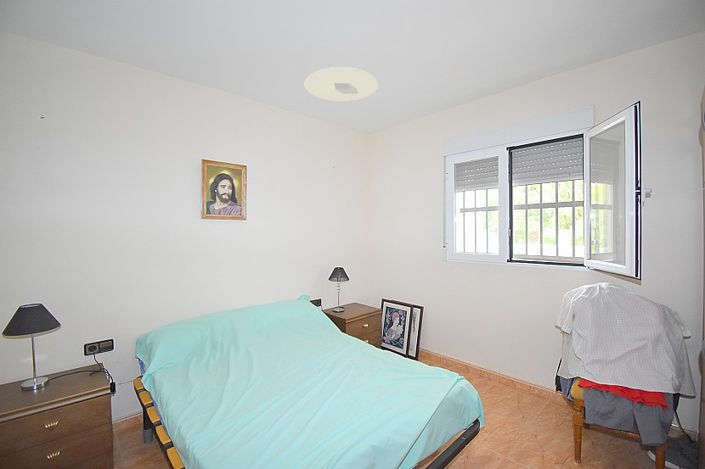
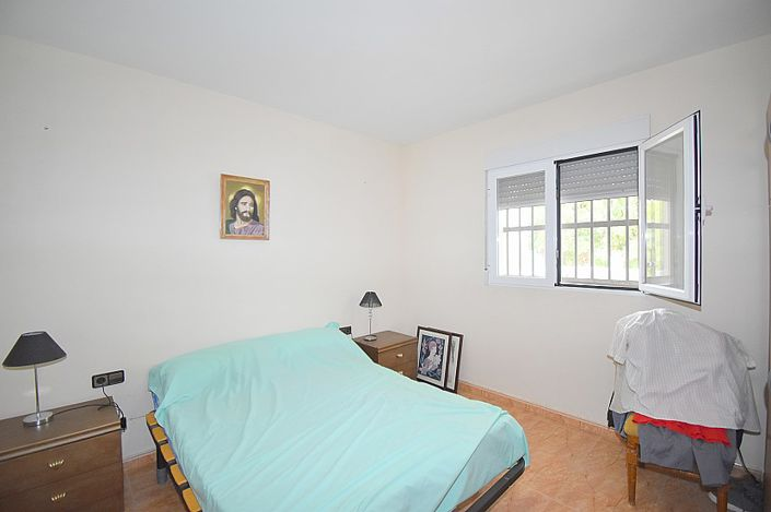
- ceiling light (341, 82)
